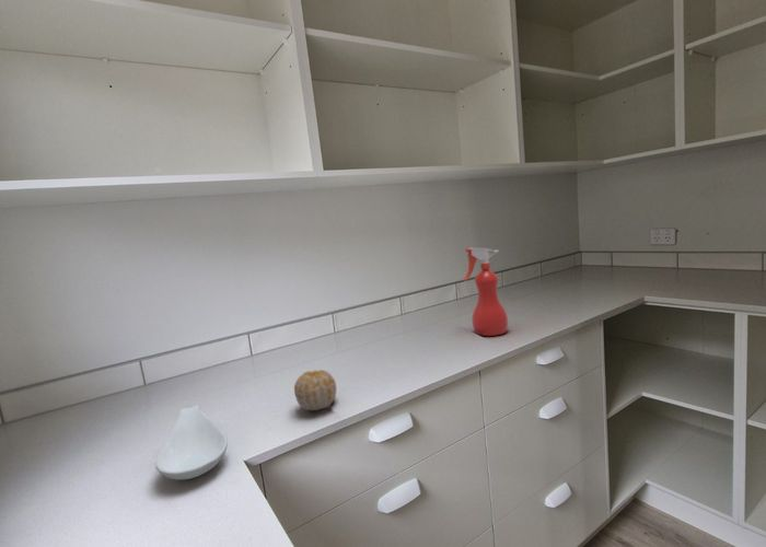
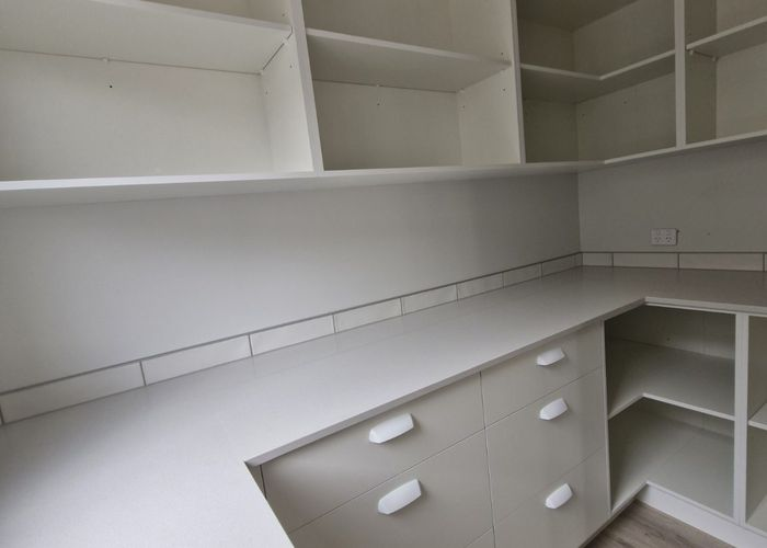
- spray bottle (484, 290)
- fruit (315, 389)
- spoon rest (192, 437)
